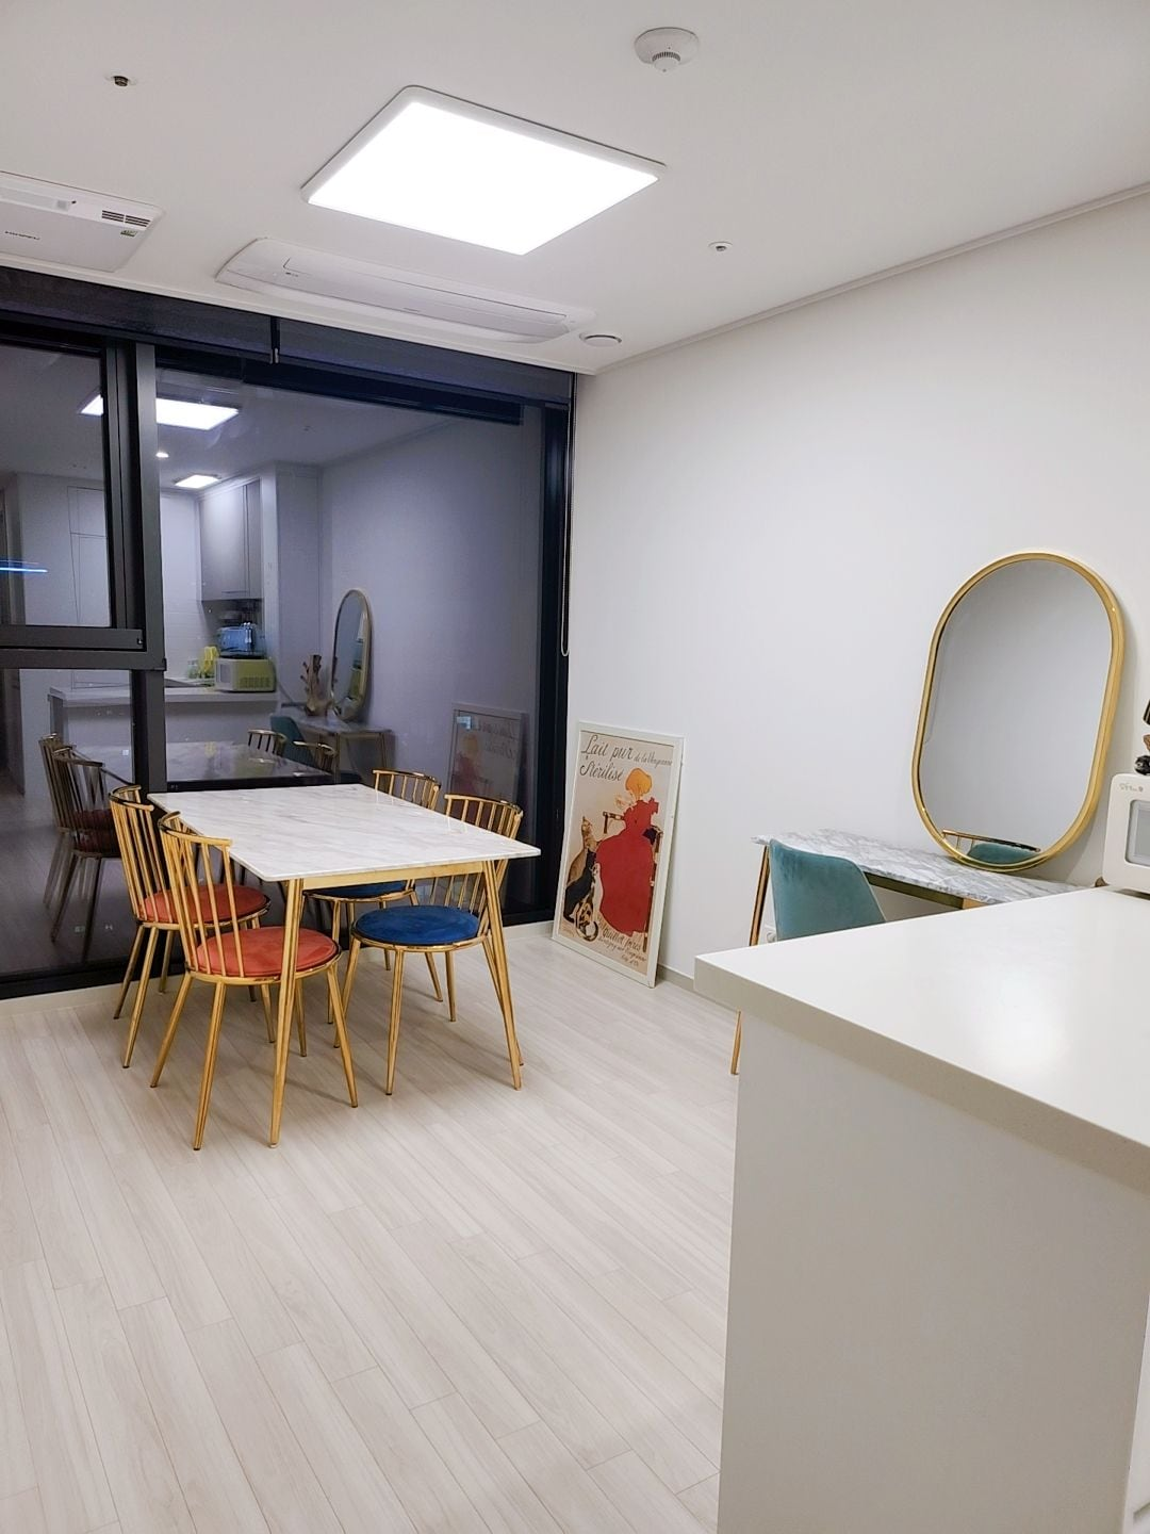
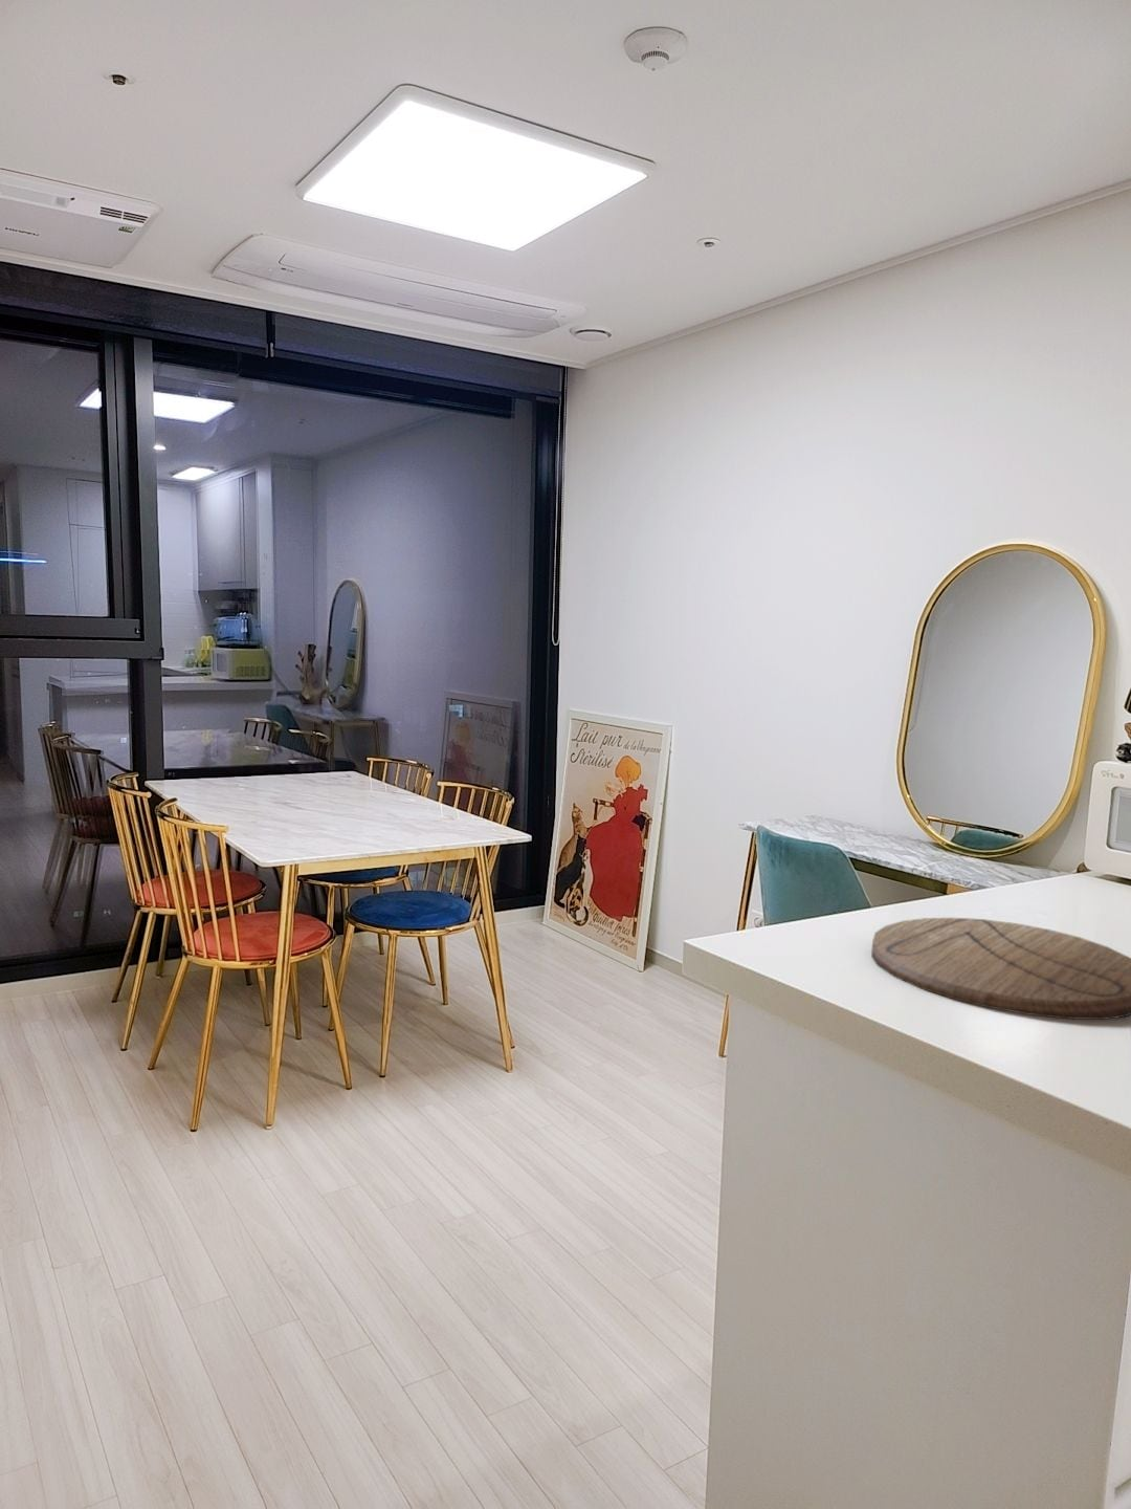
+ cutting board (1003, 964)
